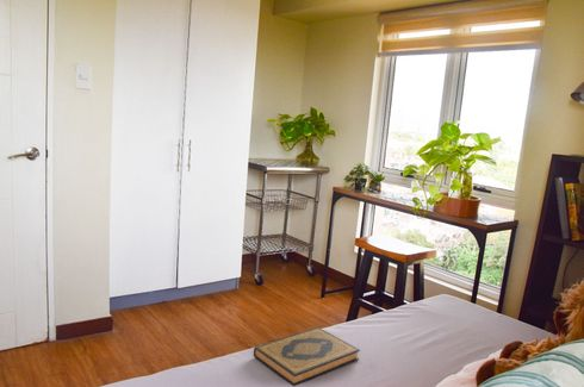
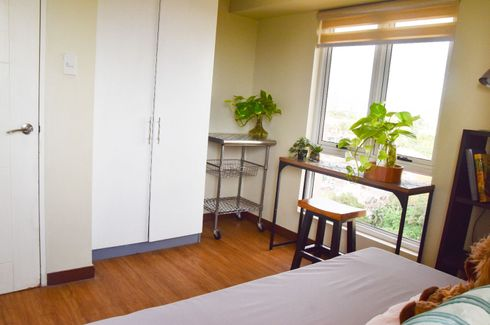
- hardback book (306, 352)
